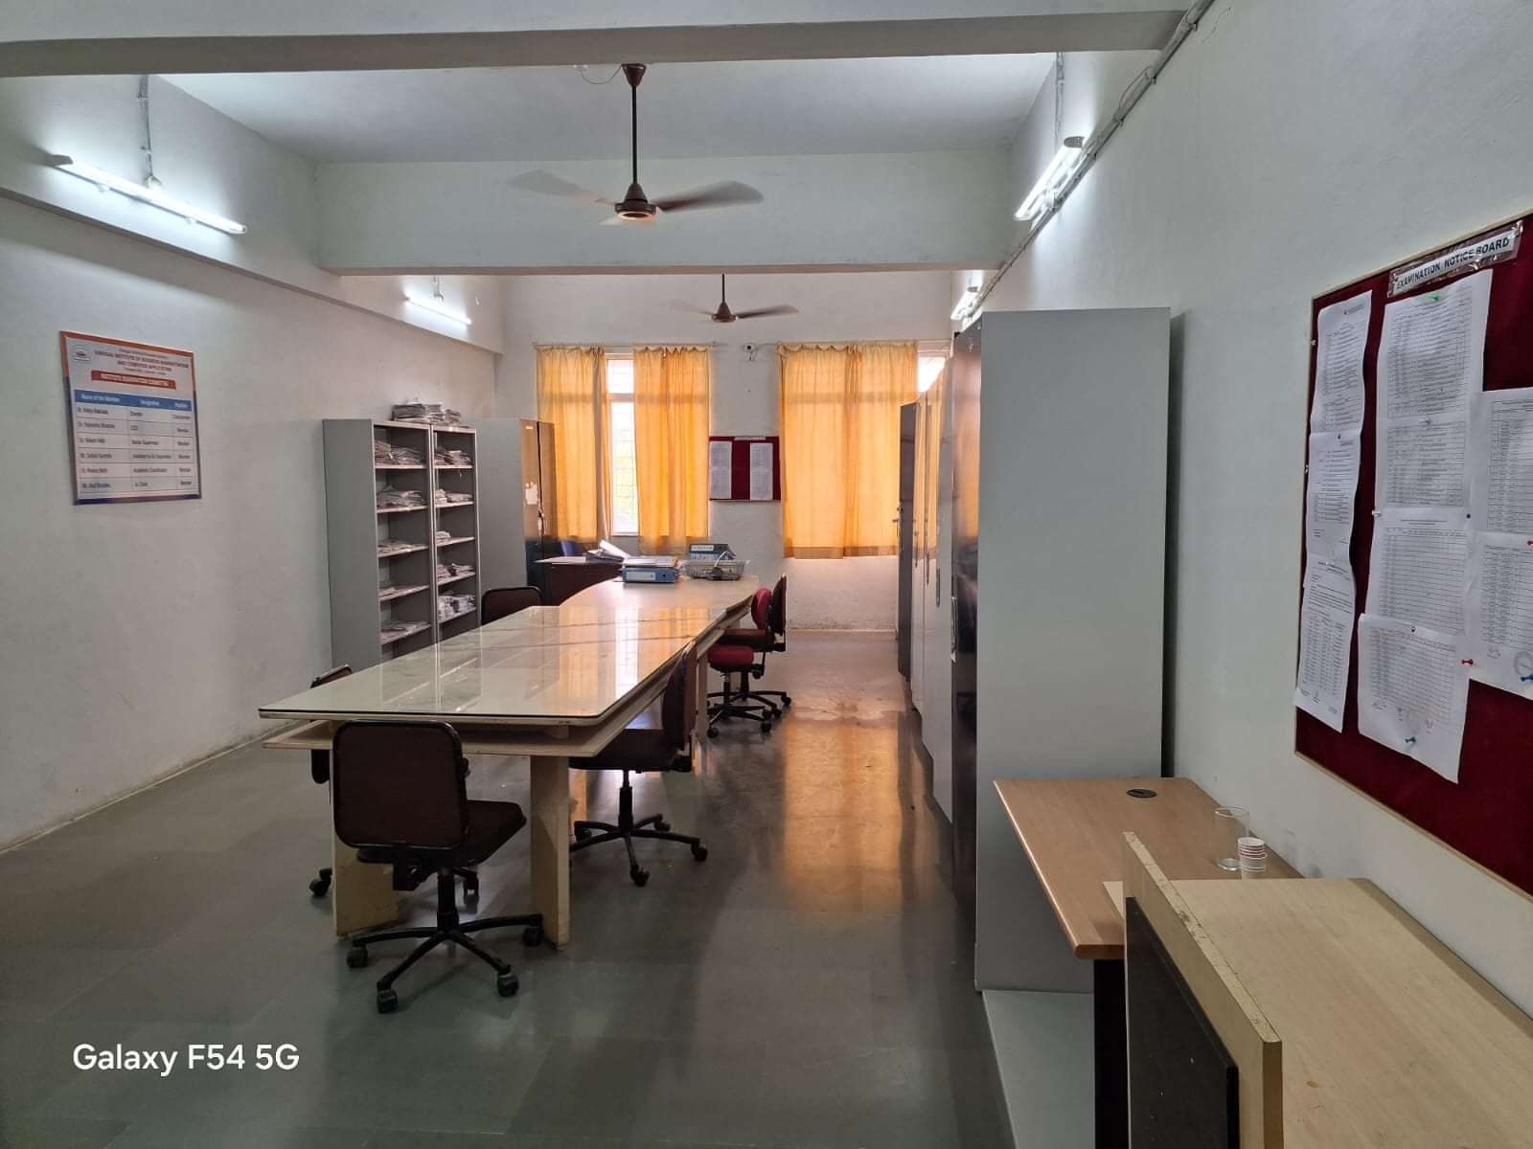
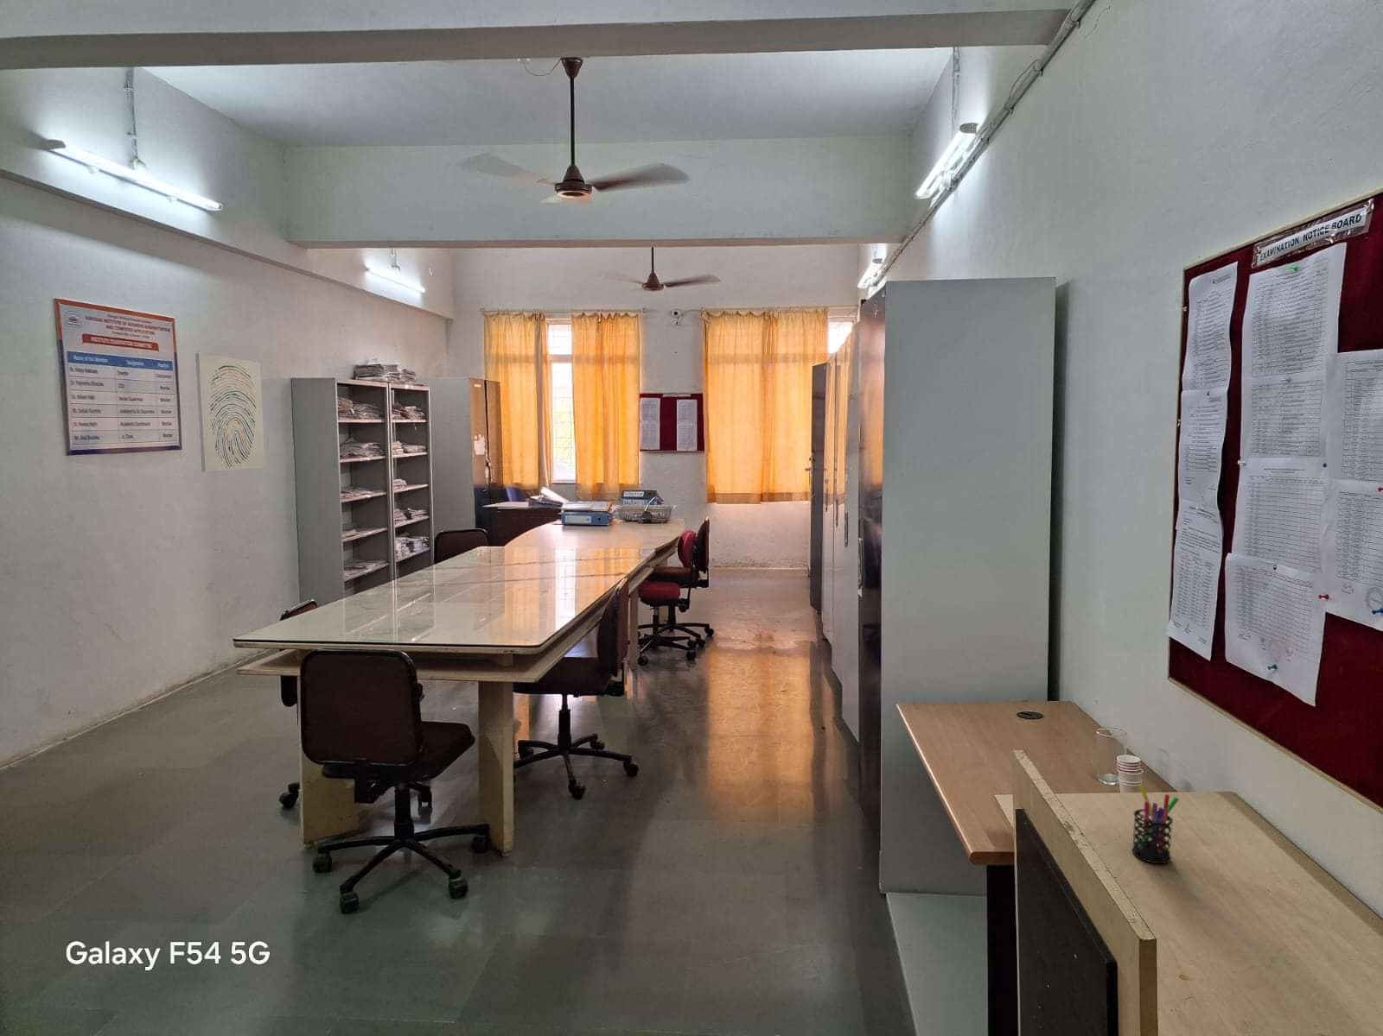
+ pen holder (1158, 822)
+ wall art (232, 415)
